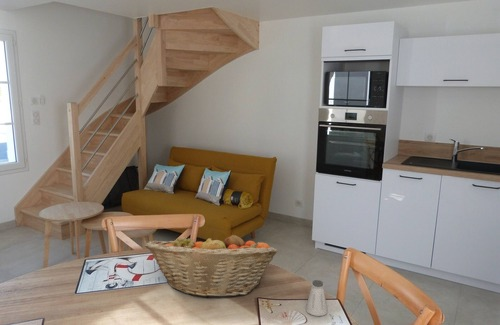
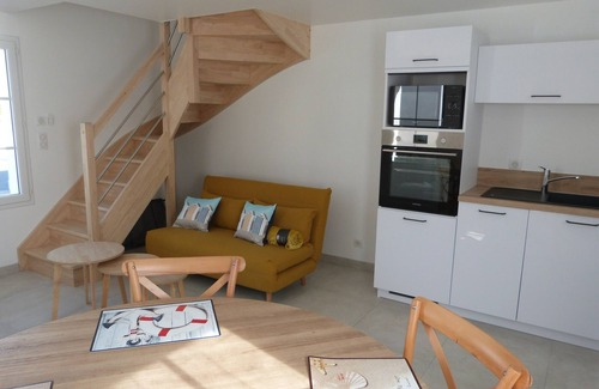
- fruit basket (211, 256)
- saltshaker (317, 296)
